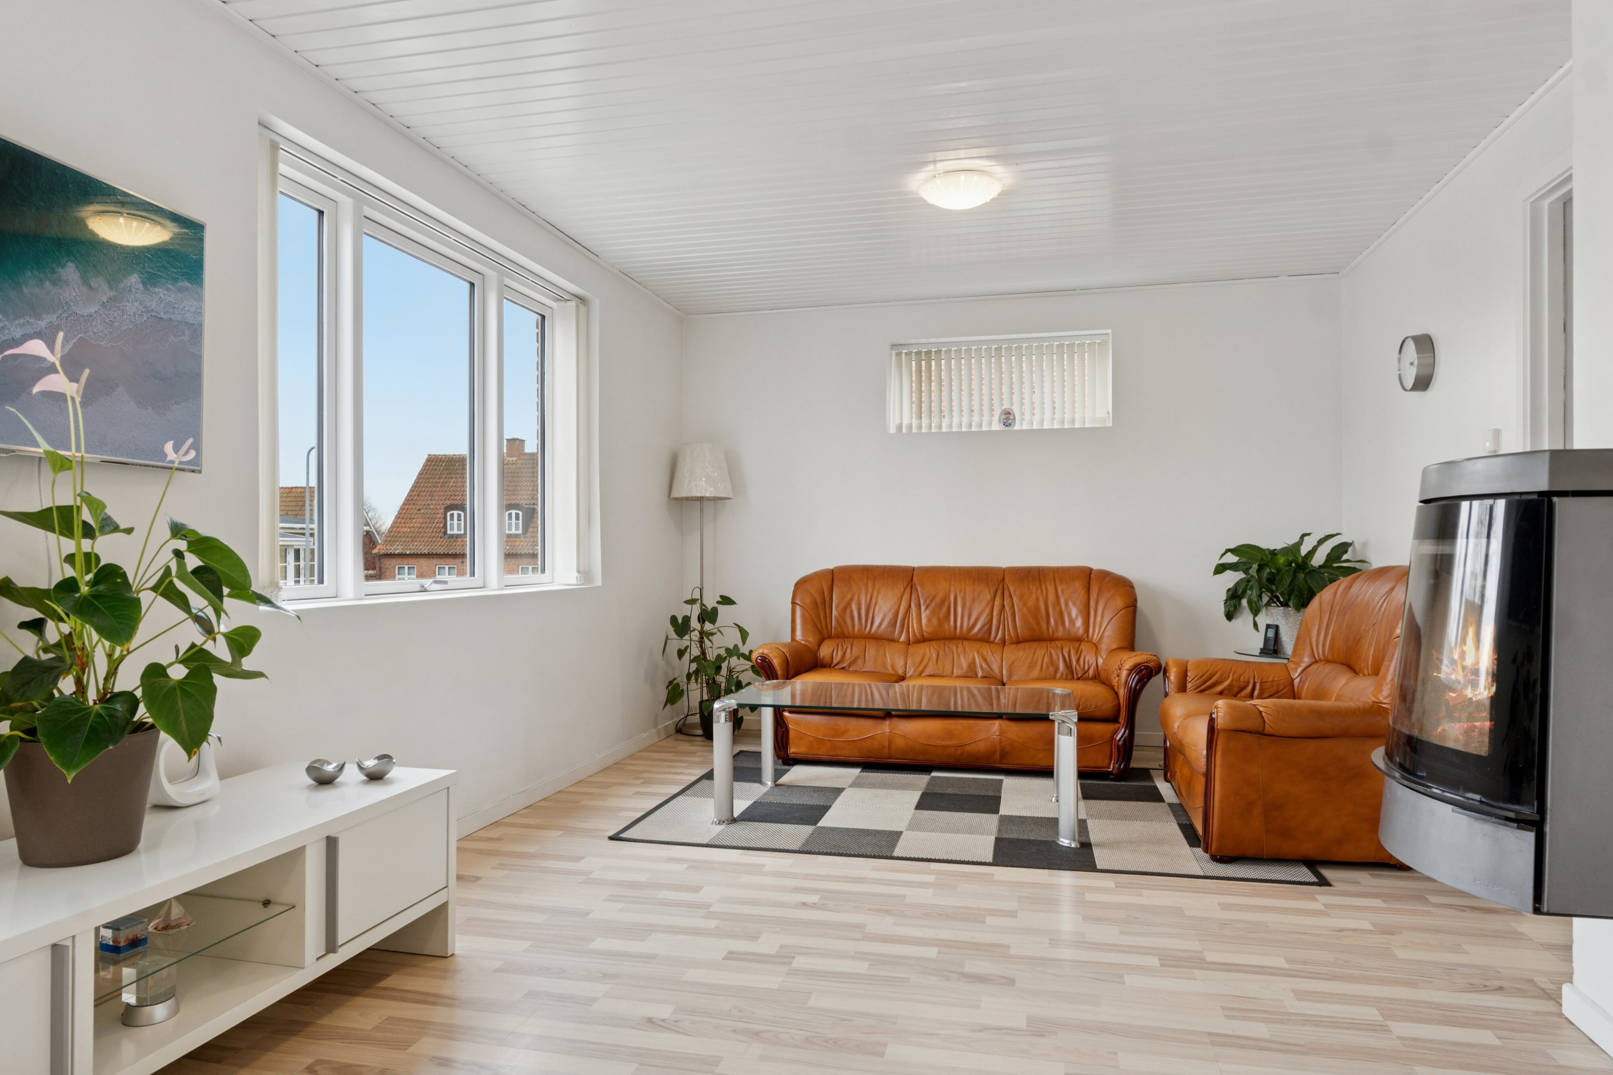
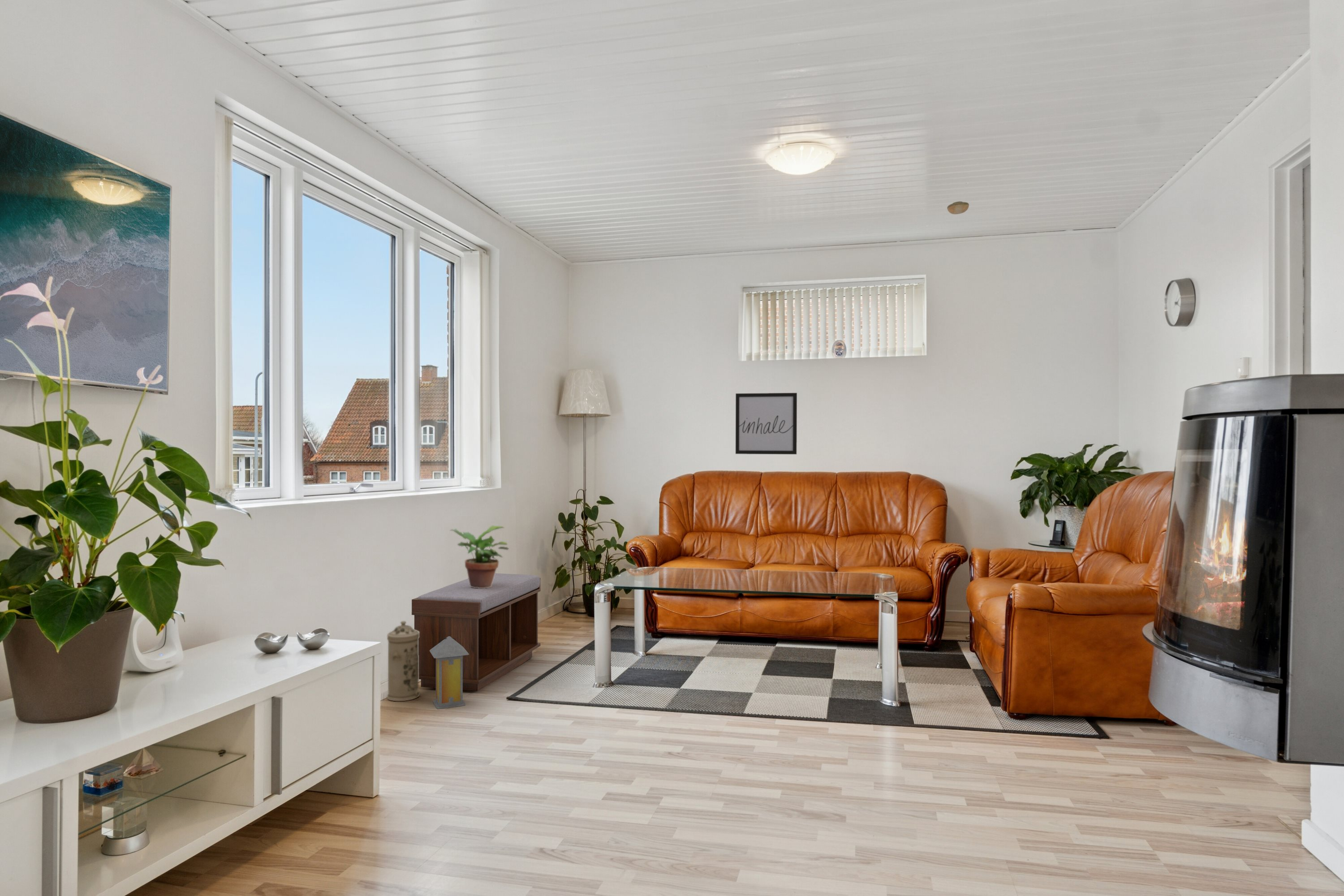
+ wall art (766, 423)
+ potted plant (474, 557)
+ bench (482, 627)
+ lantern (449, 670)
+ smoke detector (958, 207)
+ water filter (404, 659)
